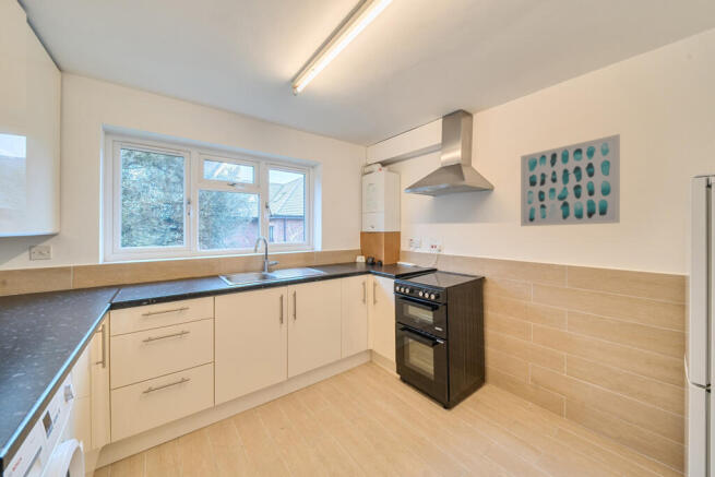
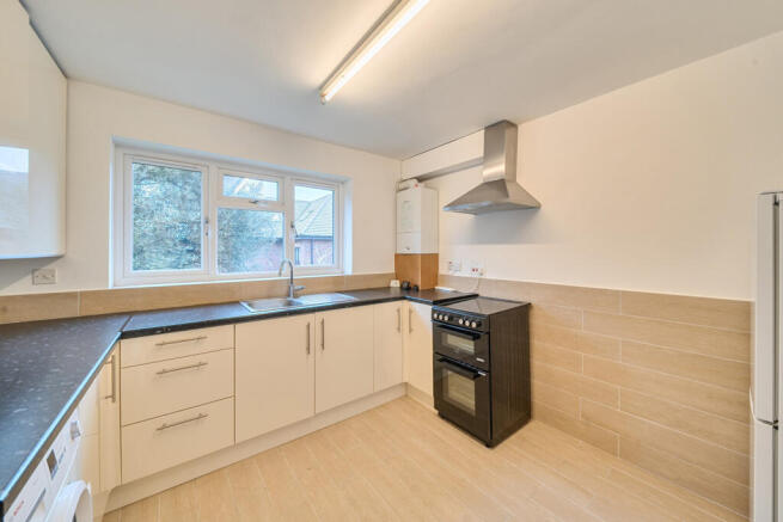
- wall art (564, 186)
